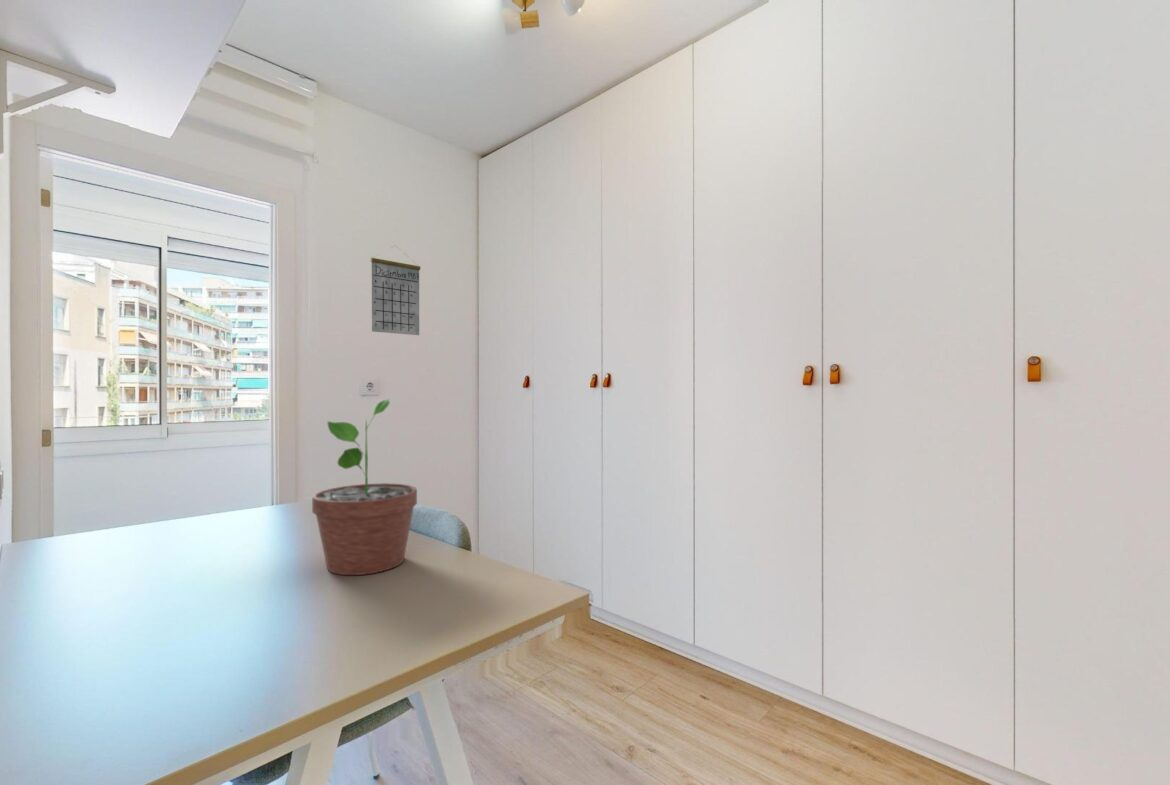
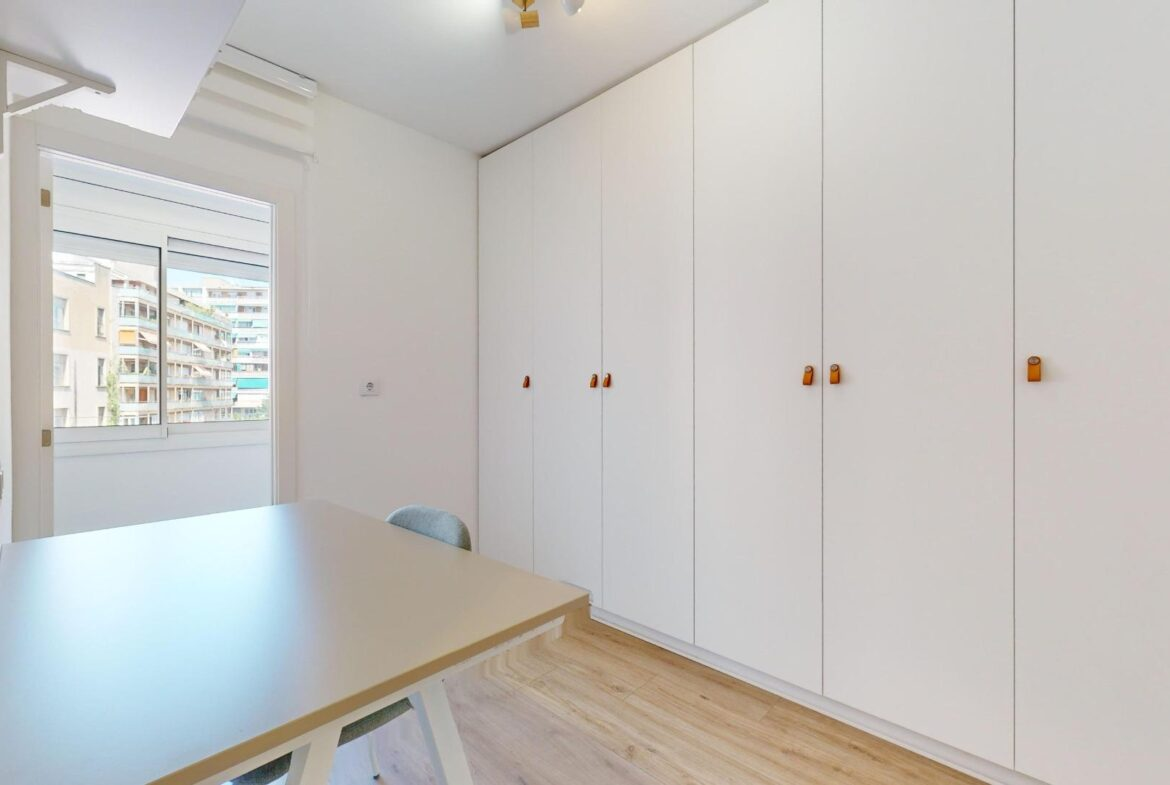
- calendar (396, 289)
- potted plant (366, 481)
